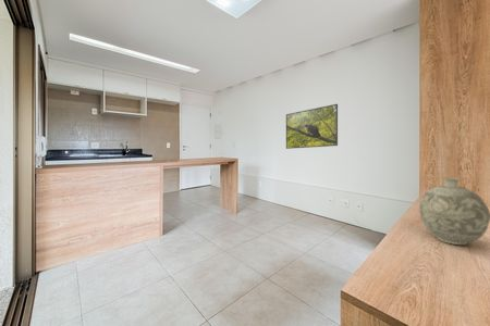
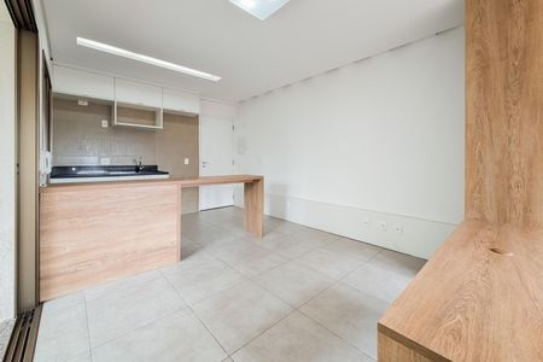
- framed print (309, 128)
- decorative vase (451, 209)
